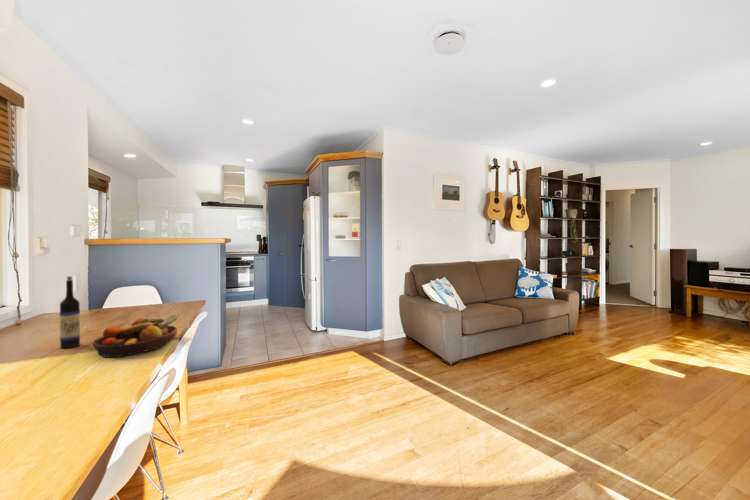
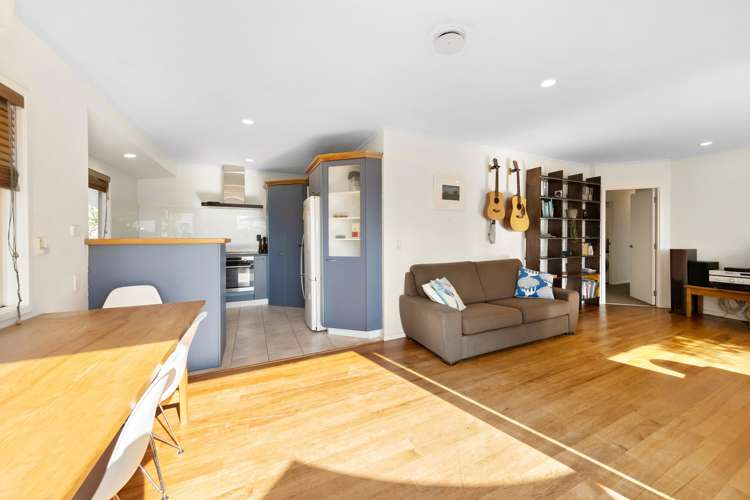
- fruit bowl (138, 331)
- wine bottle (70, 311)
